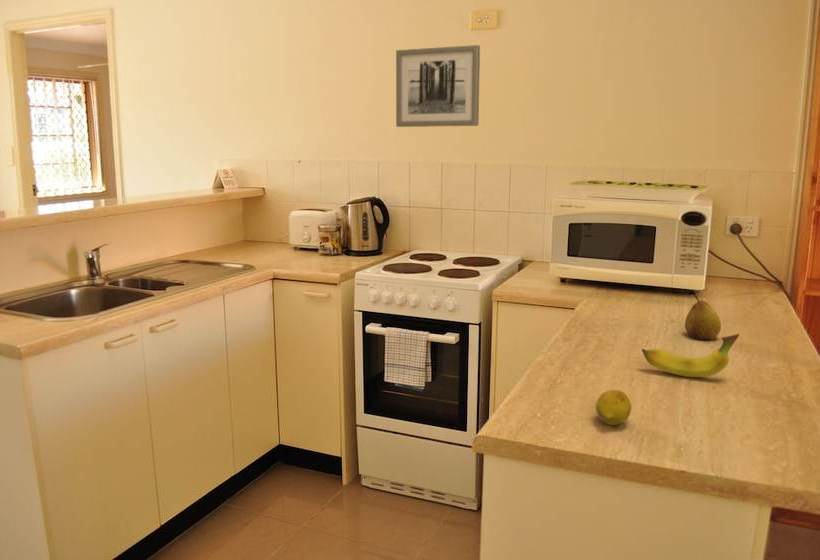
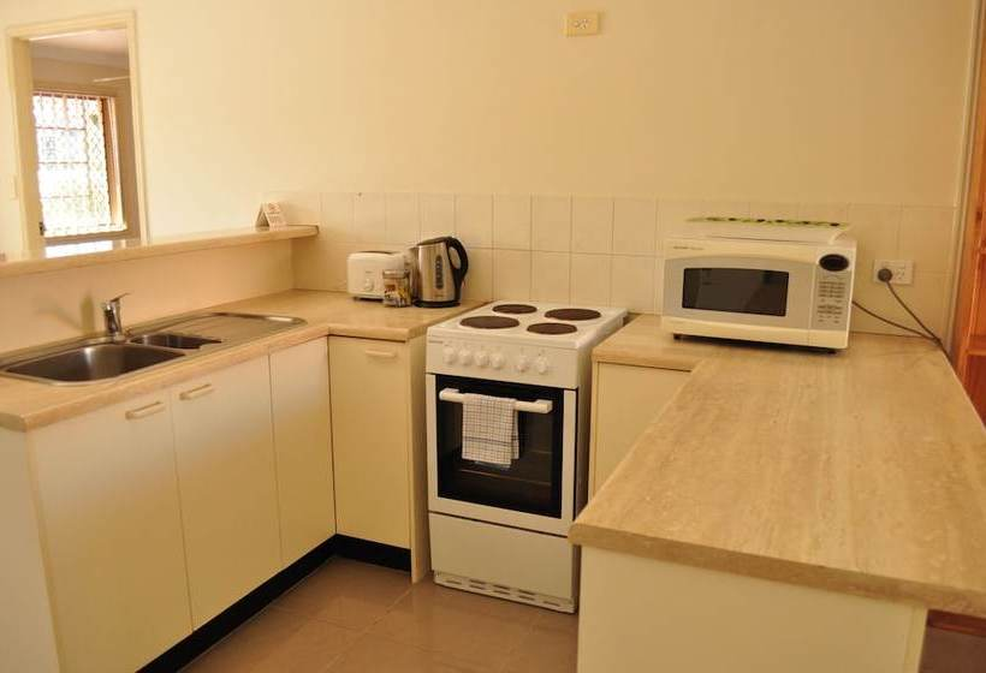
- wall art (436, 87)
- fruit (613, 407)
- fruit (688, 358)
- fruit (703, 316)
